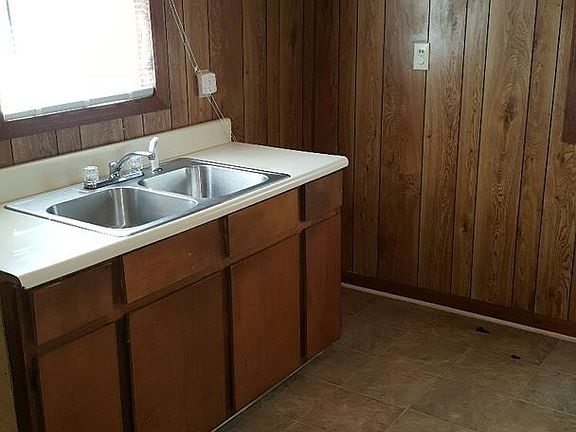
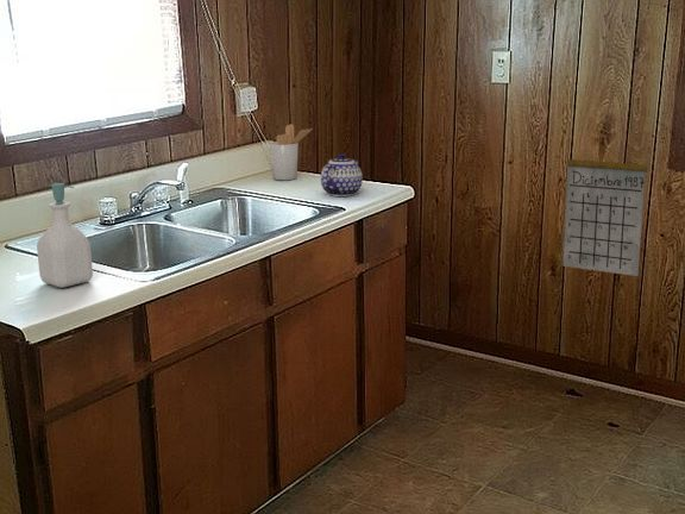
+ soap bottle (62, 233)
+ calendar (604, 203)
+ utensil holder (290, 152)
+ teapot (341, 173)
